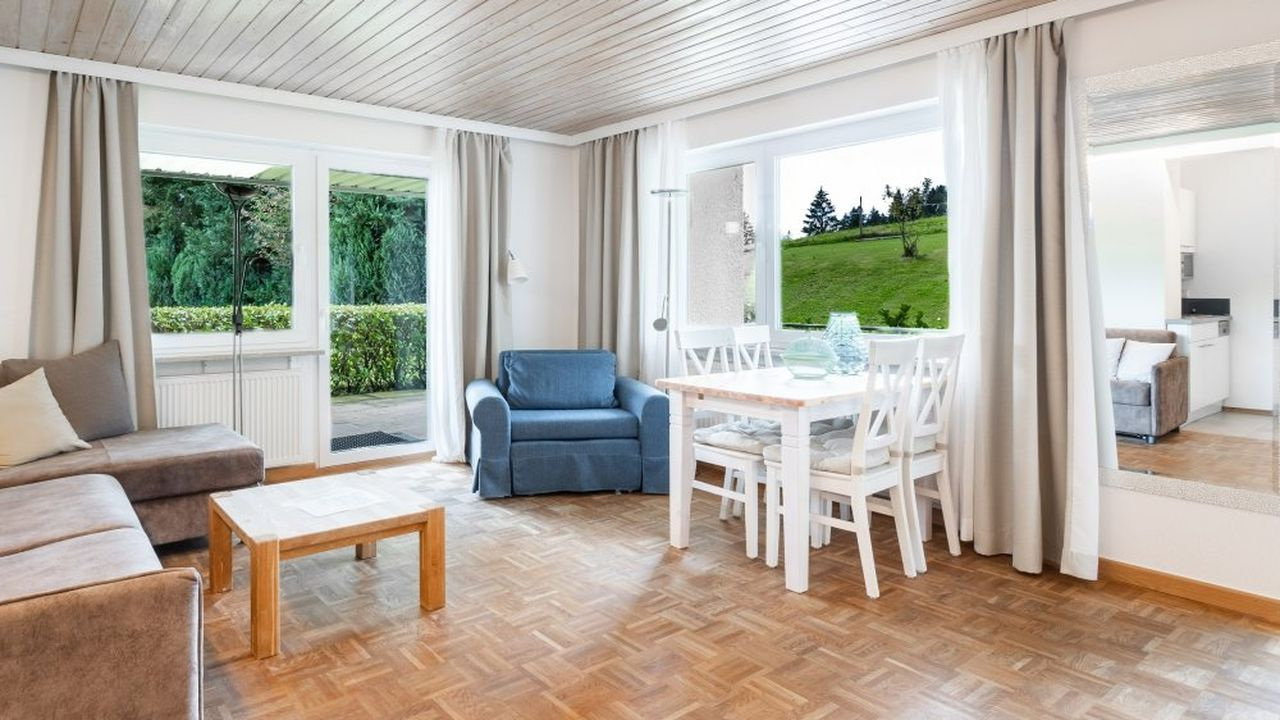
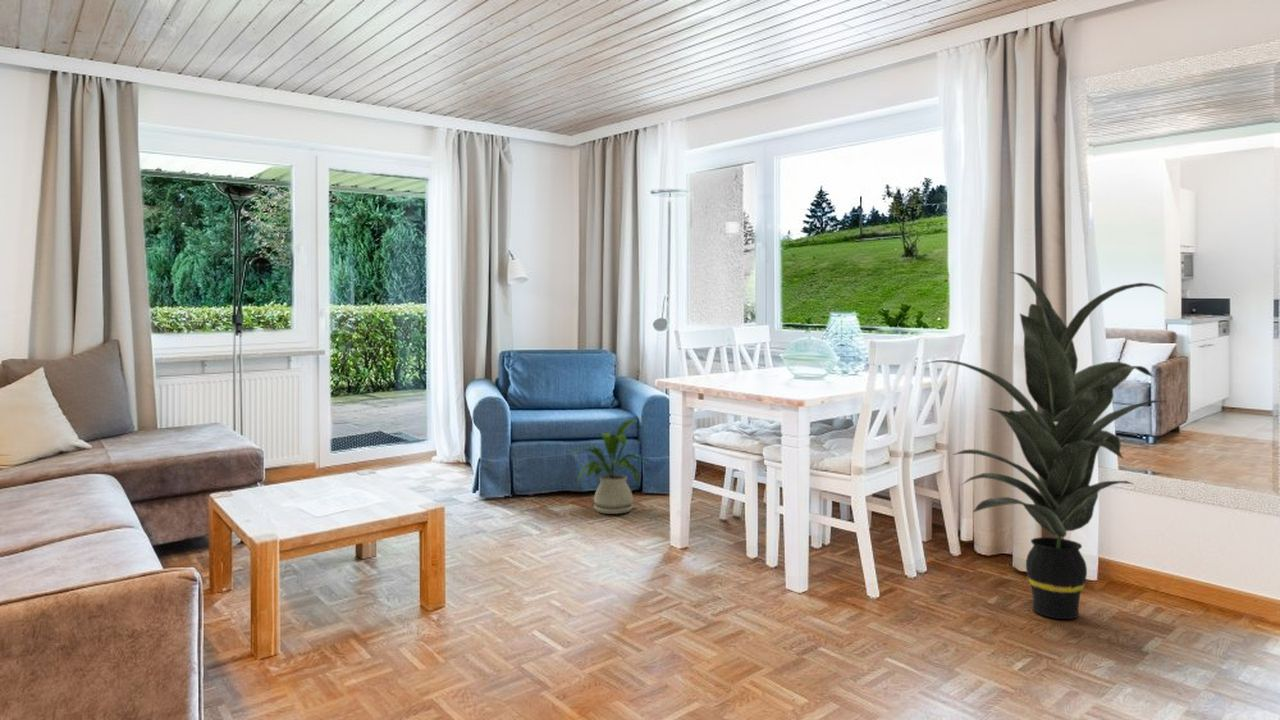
+ indoor plant (1048, 439)
+ house plant (604, 465)
